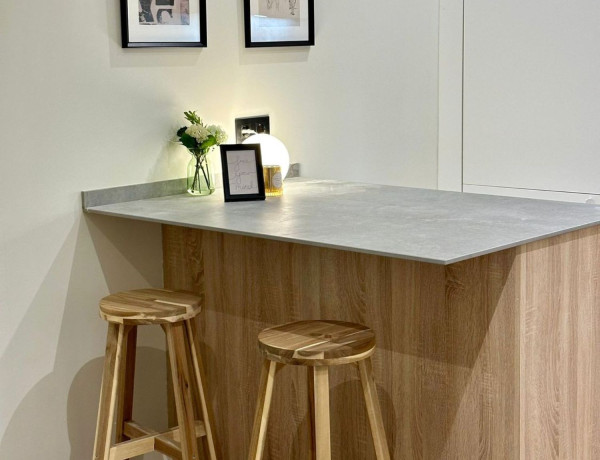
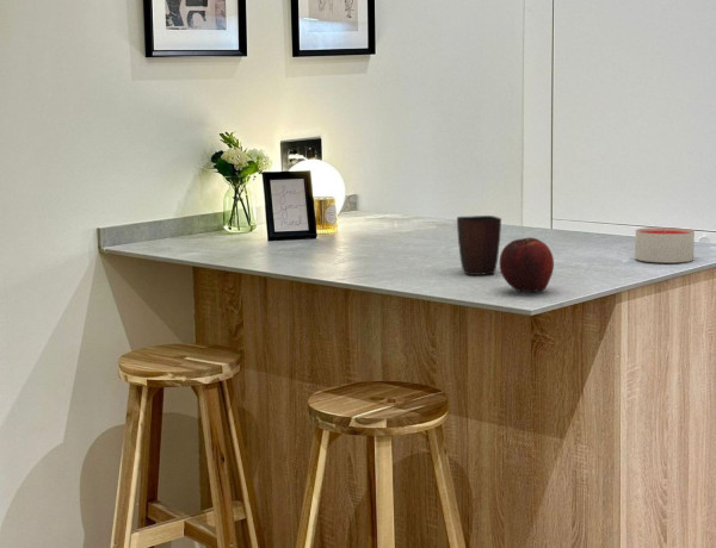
+ mug (474, 244)
+ candle (663, 243)
+ fruit (525, 263)
